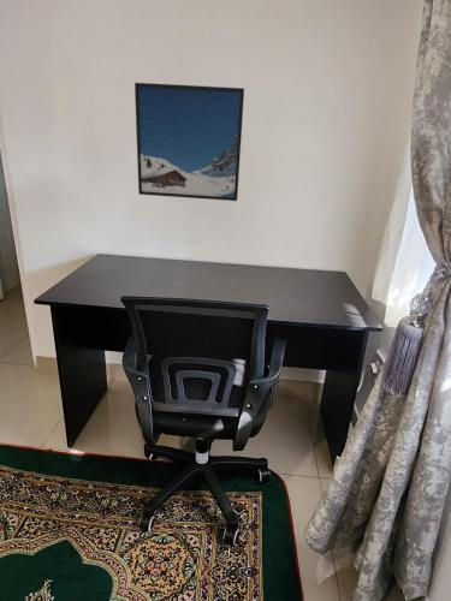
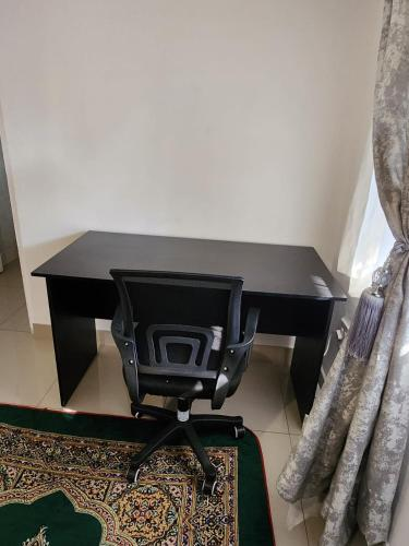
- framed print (188, 144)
